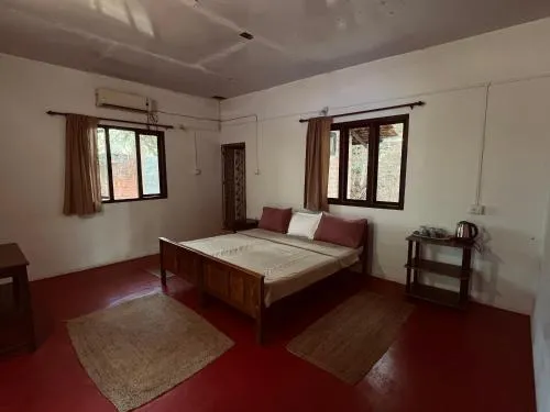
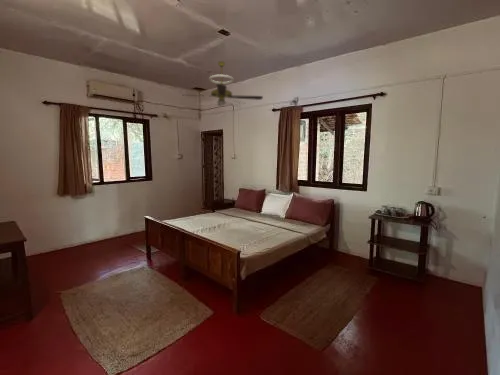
+ ceiling fan (221, 85)
